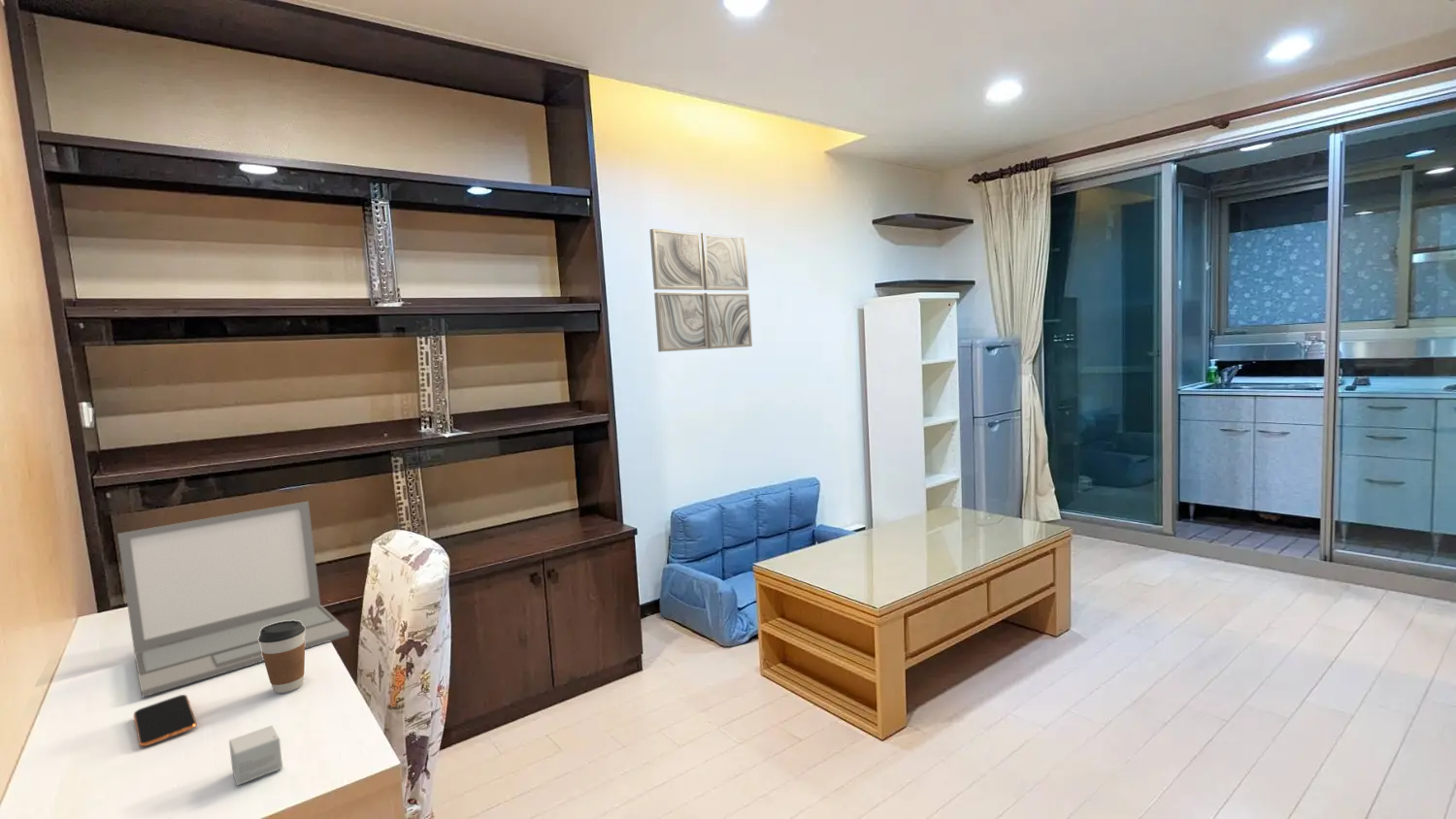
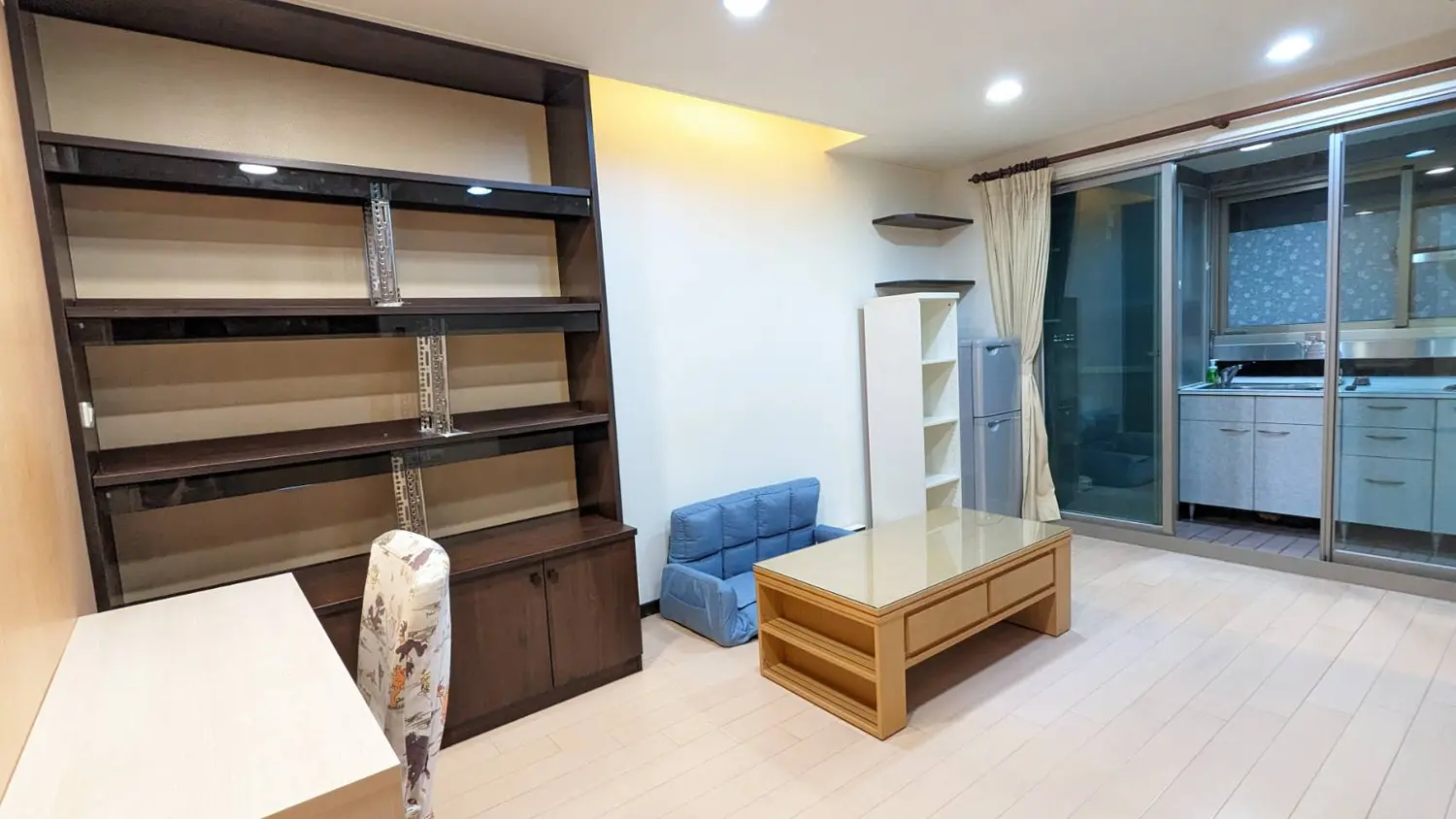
- coffee cup (284, 656)
- laptop (236, 585)
- smartphone (164, 718)
- wall art (704, 289)
- small box (255, 754)
